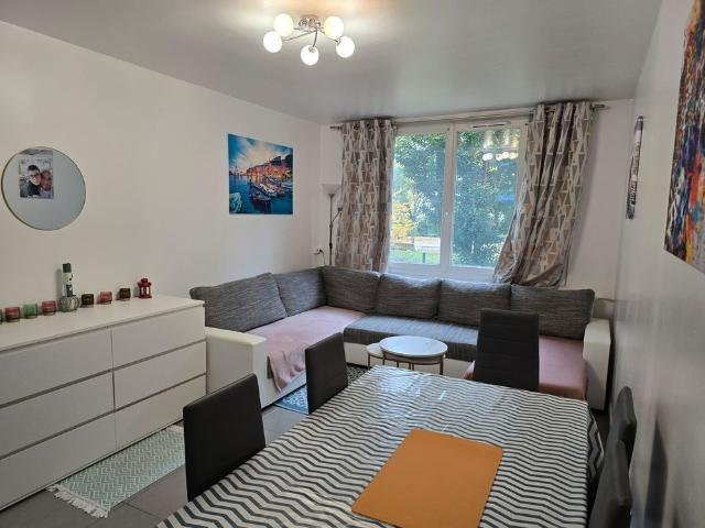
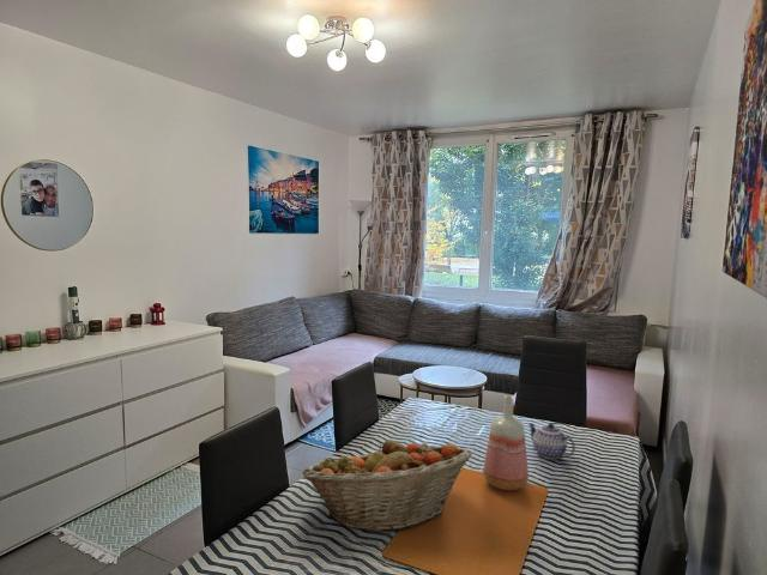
+ vase (507, 440)
+ fruit basket (388, 474)
+ teapot (550, 438)
